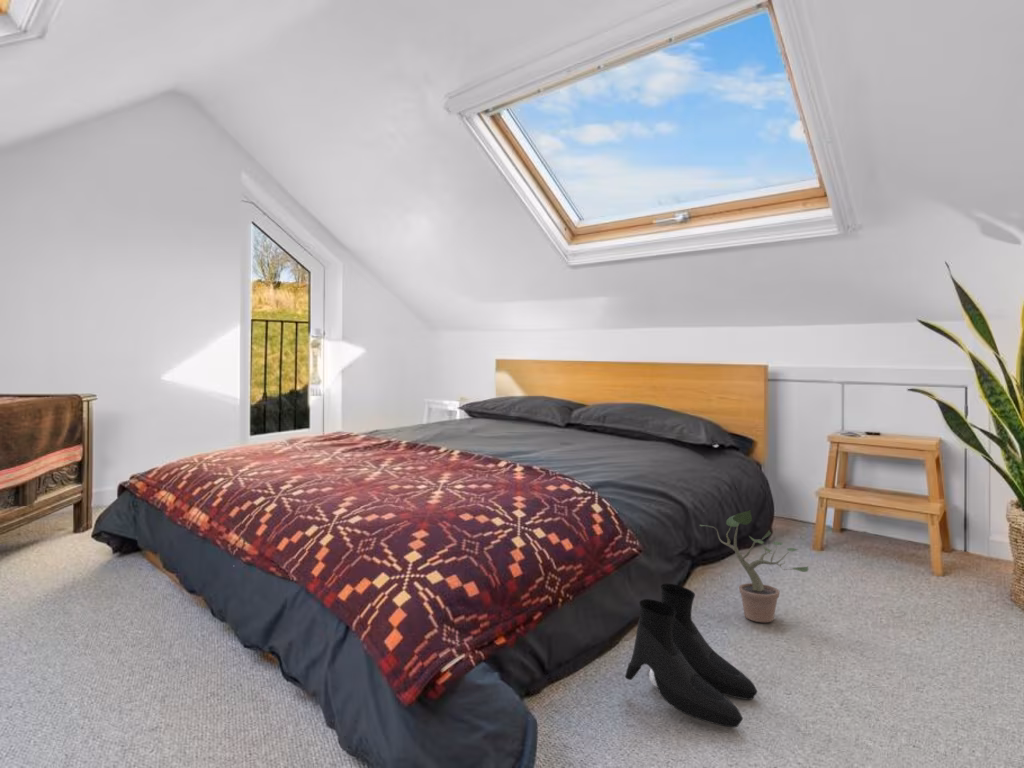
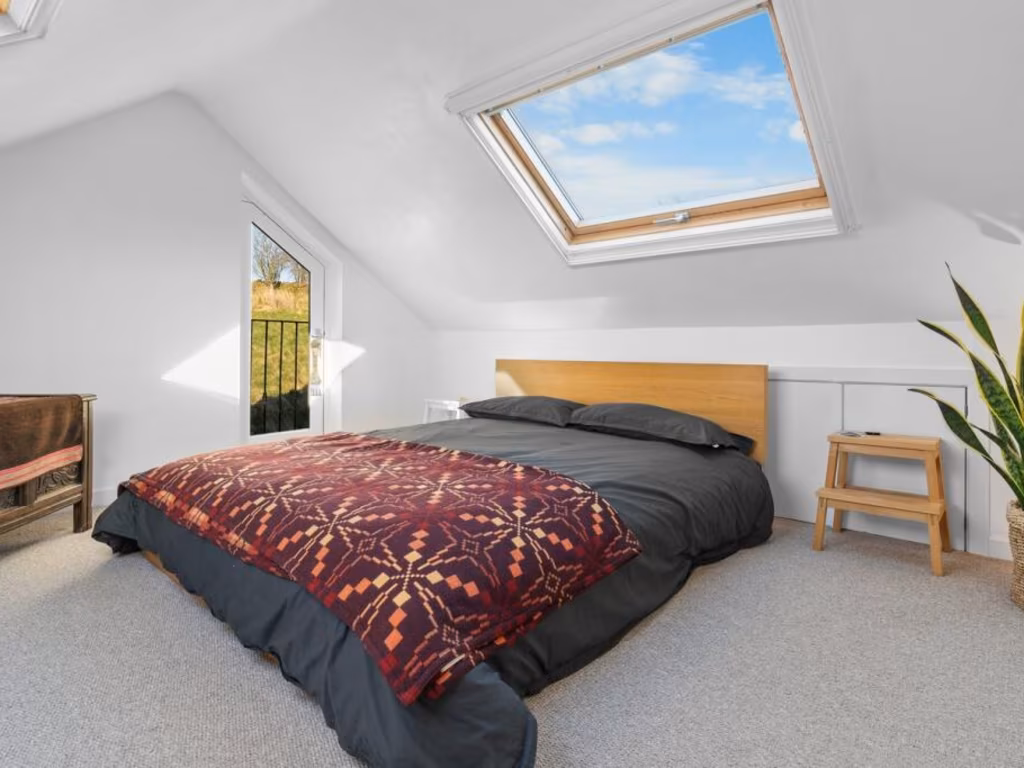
- boots (690, 644)
- potted plant (753, 561)
